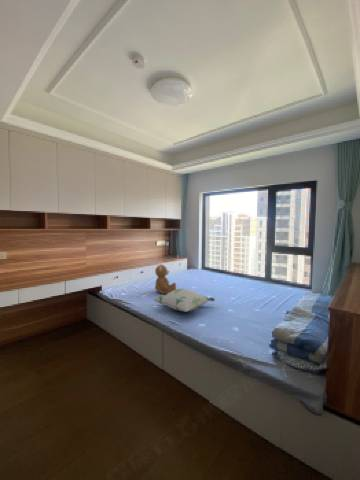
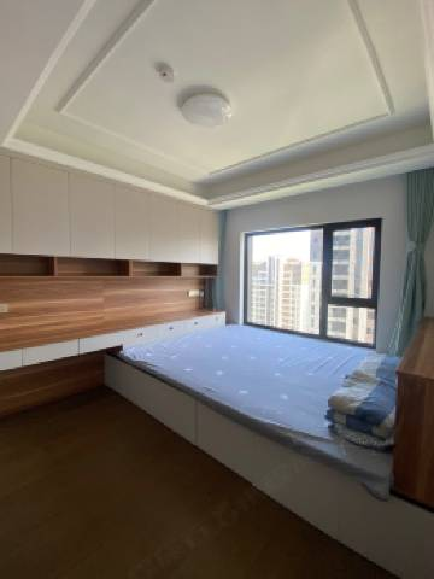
- decorative pillow (184, 299)
- teddy bear (165, 278)
